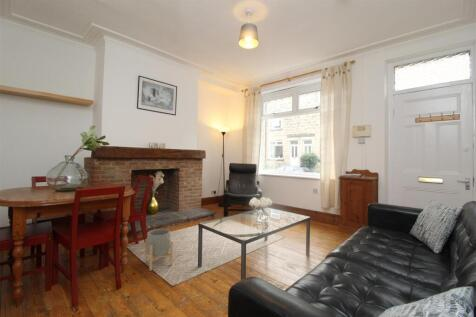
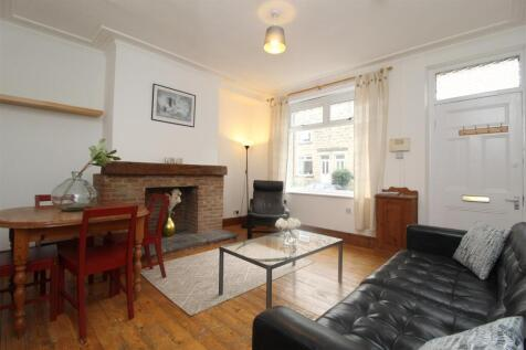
- planter (158, 247)
